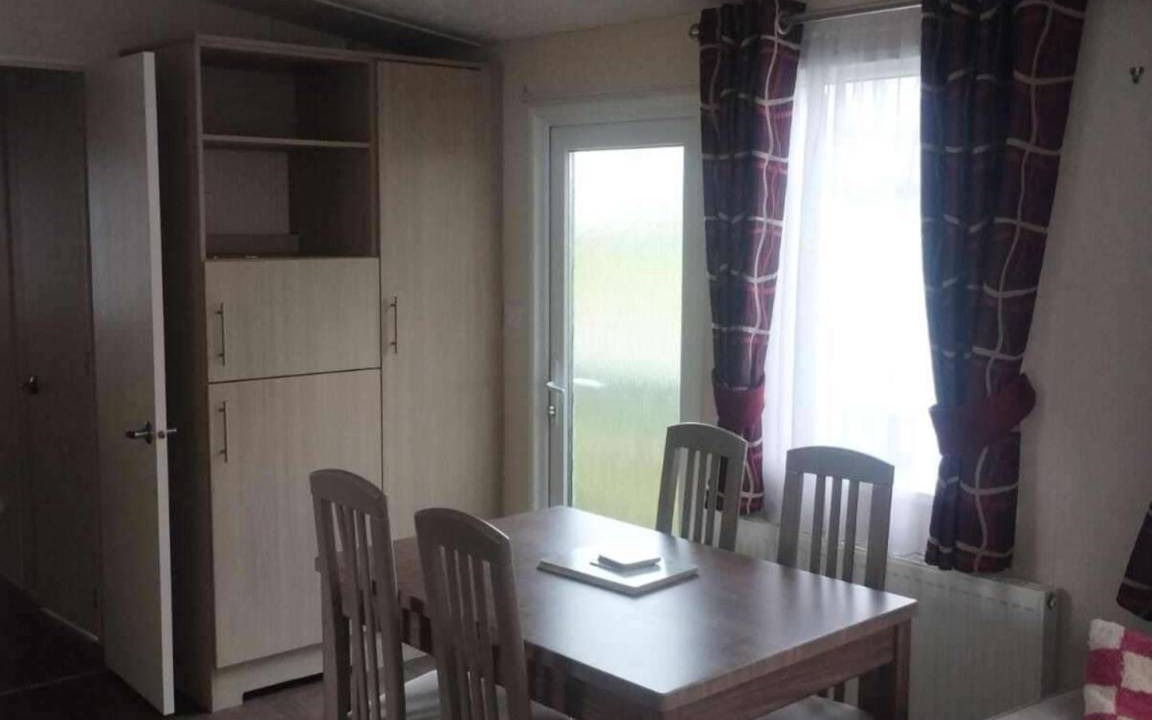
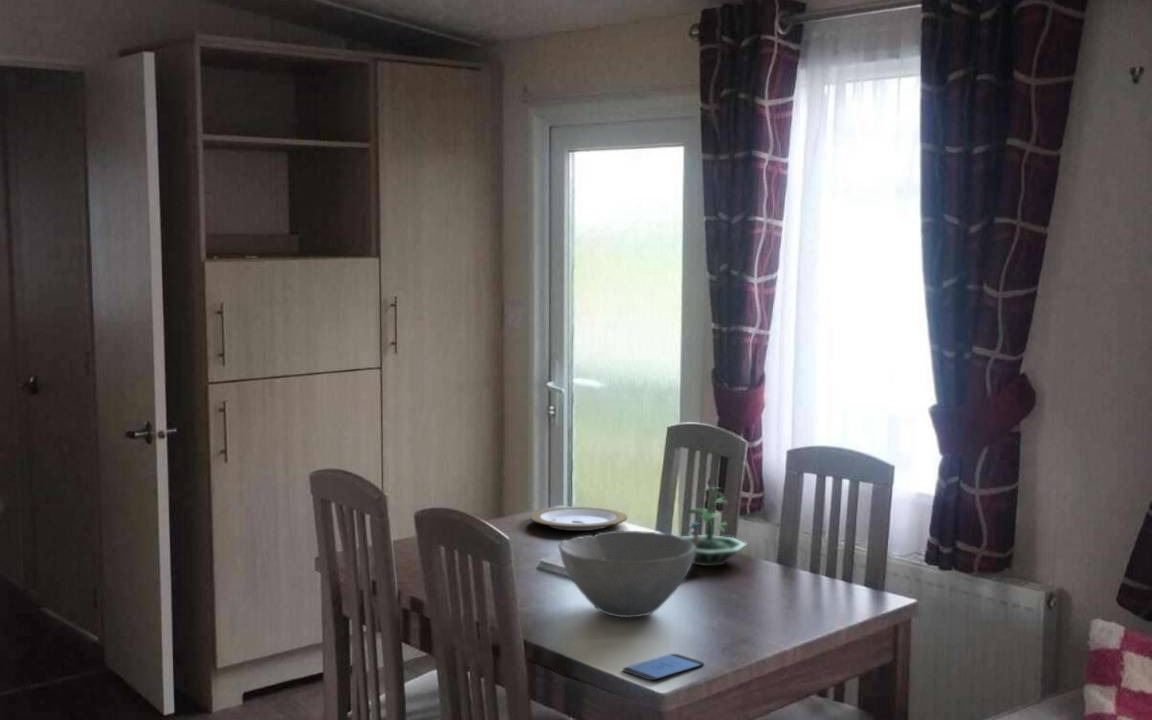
+ smartphone (663, 666)
+ bowl (626, 578)
+ plate (578, 520)
+ terrarium (710, 503)
